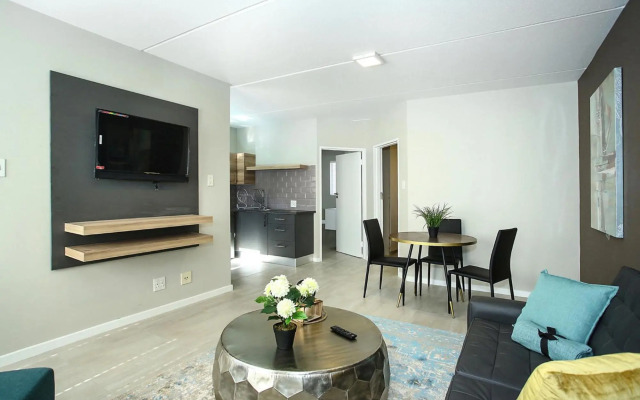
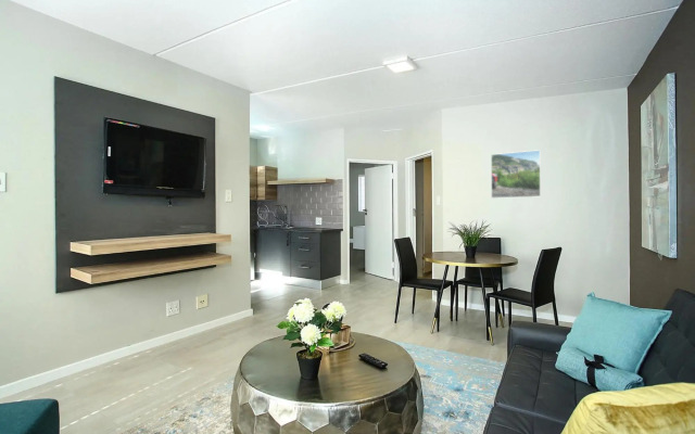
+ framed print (515, 175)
